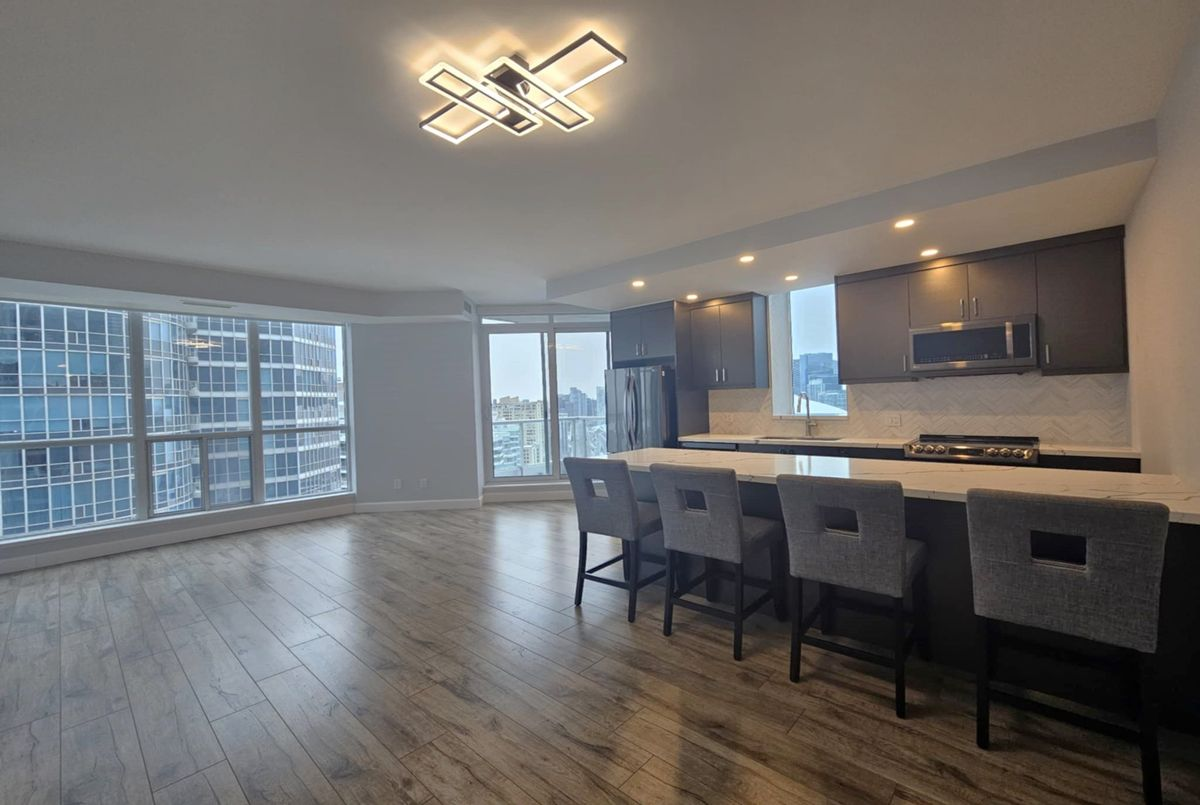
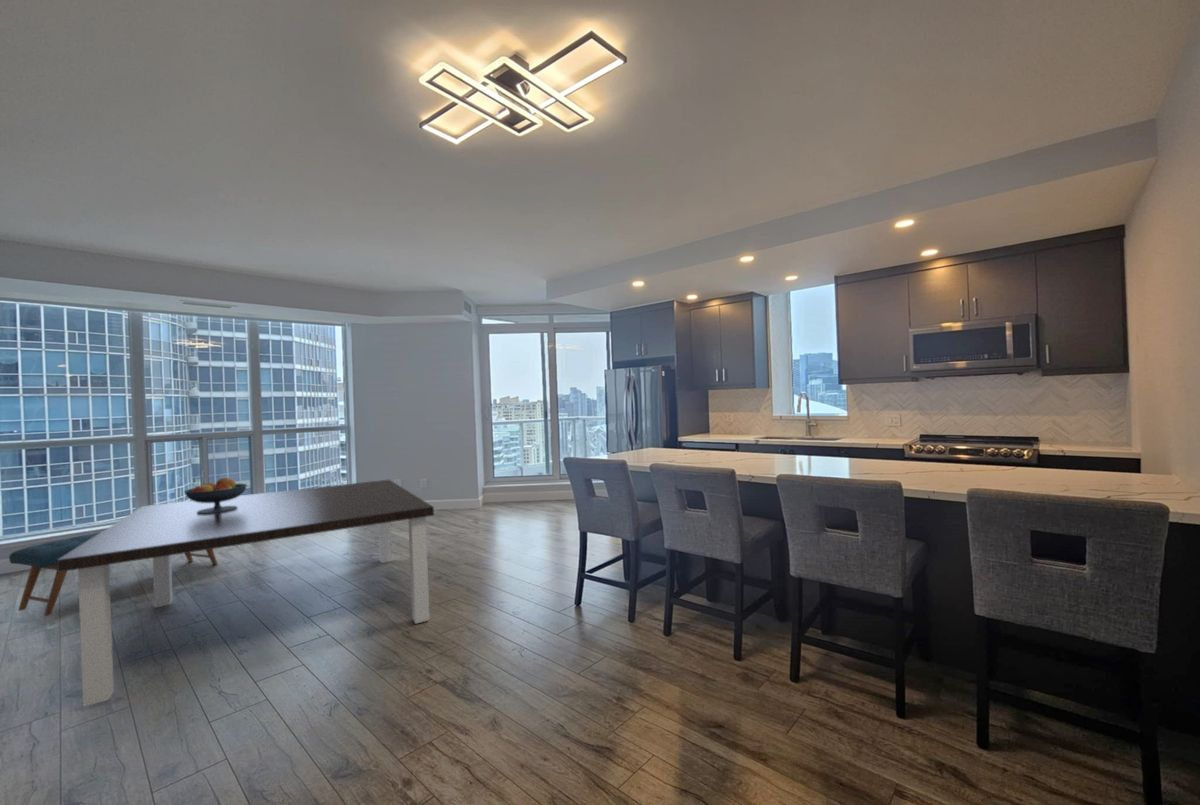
+ bench (100, 532)
+ dining table (274, 539)
+ fruit bowl (216, 494)
